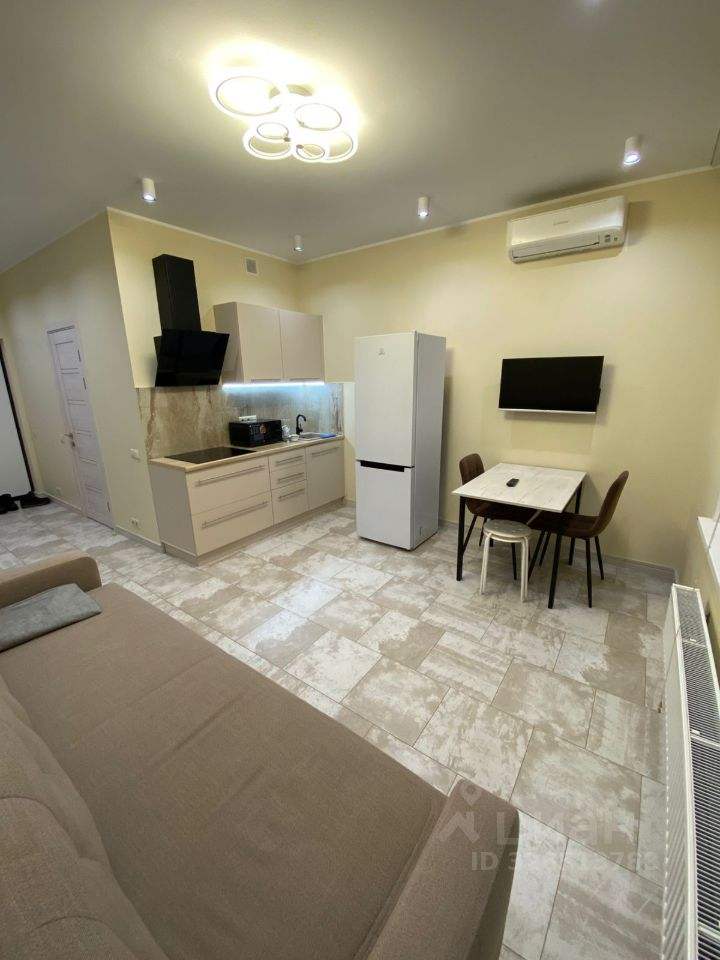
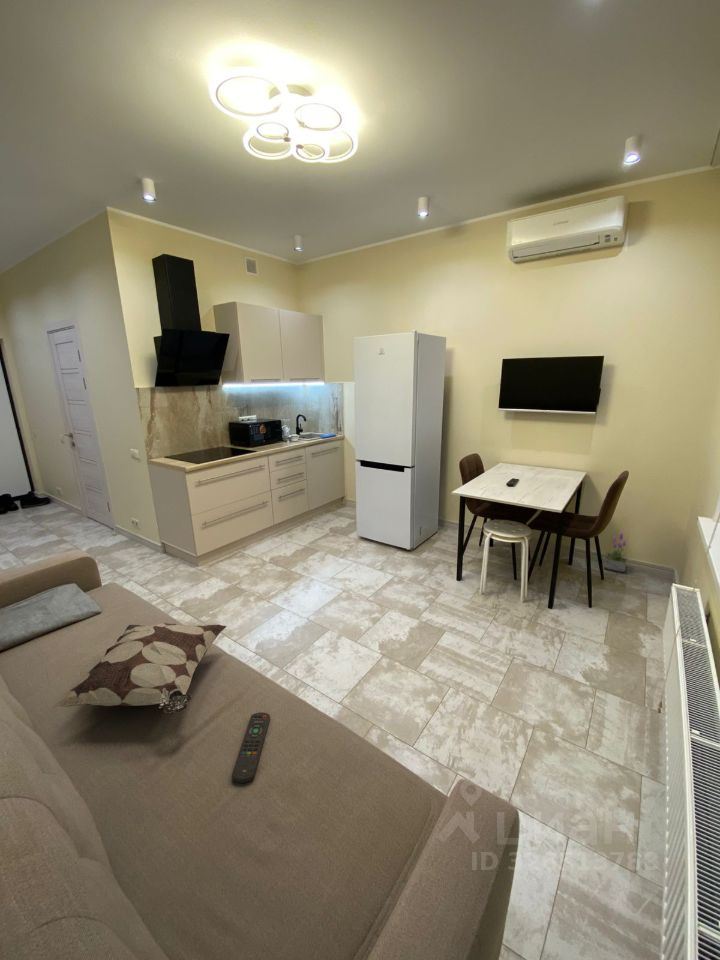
+ potted plant (617, 549)
+ remote control (252, 744)
+ decorative pillow (152, 662)
